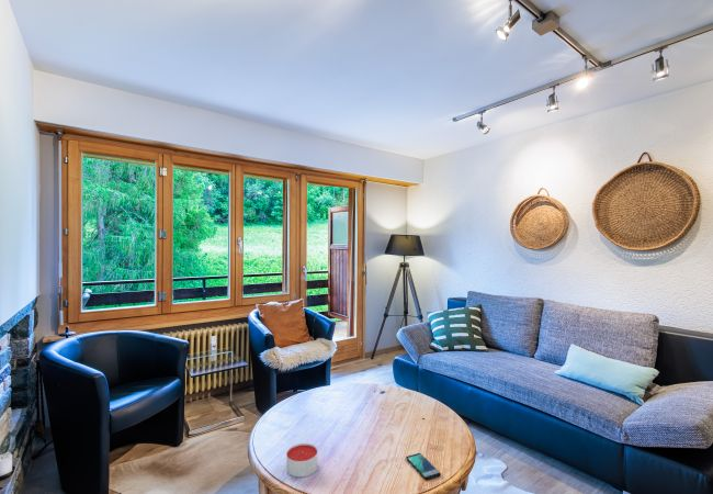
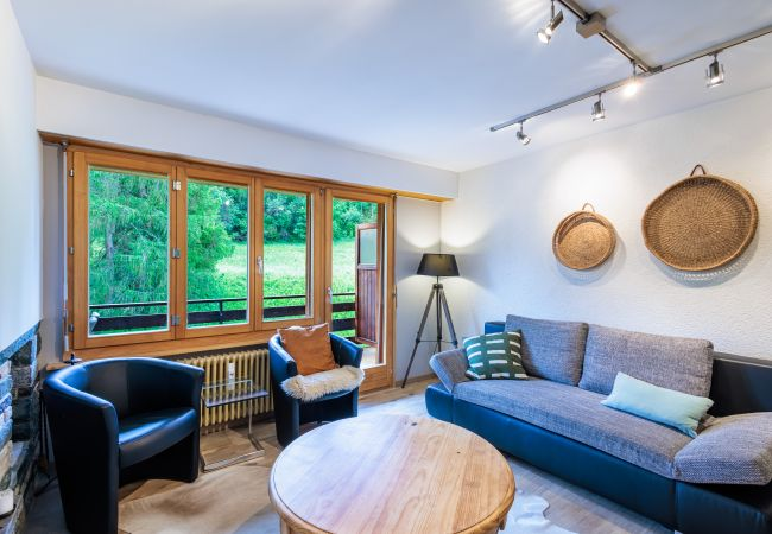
- candle (302, 459)
- smartphone (422, 465)
